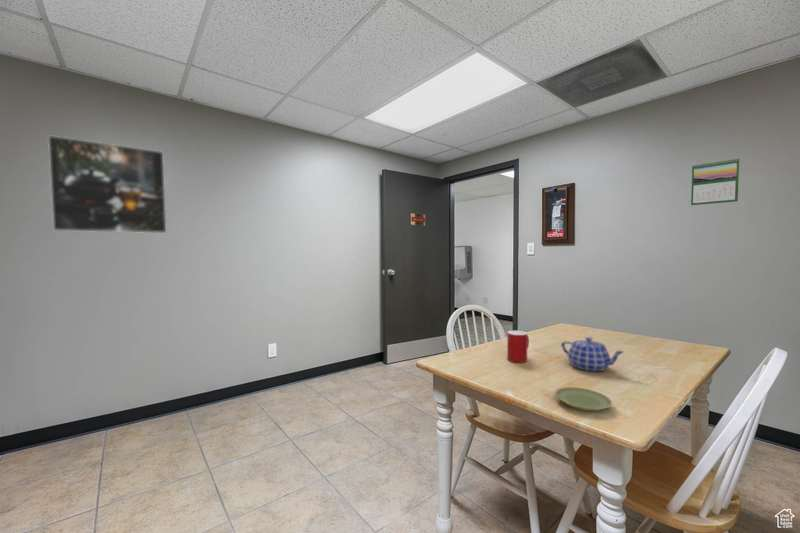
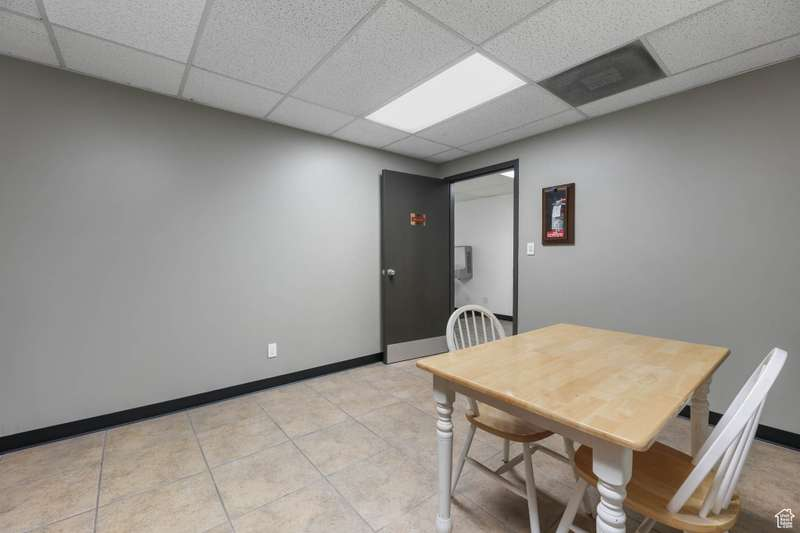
- calendar (714, 182)
- plate (582, 400)
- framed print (112, 188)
- cup (520, 345)
- teapot (590, 352)
